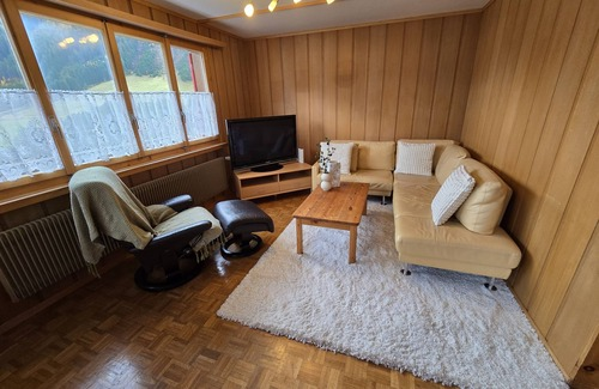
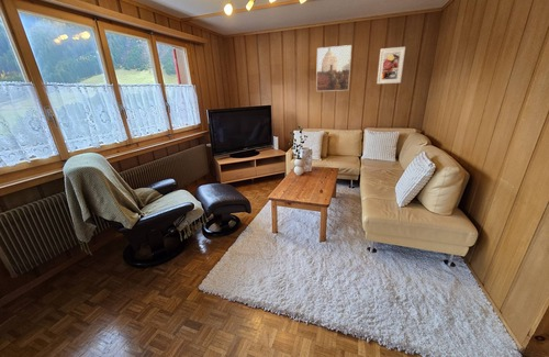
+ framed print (333, 69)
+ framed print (390, 66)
